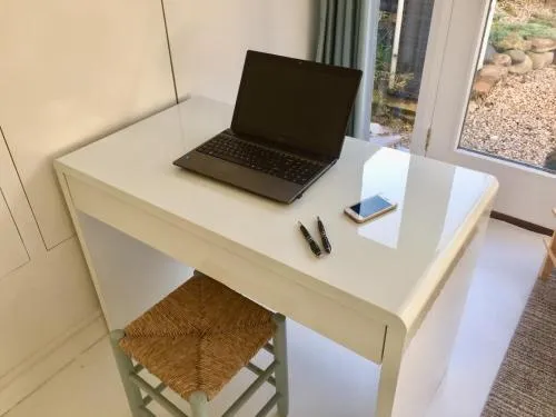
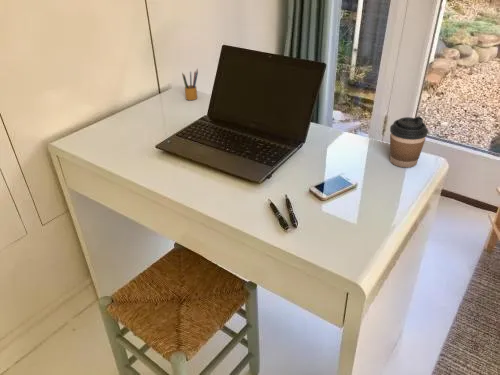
+ coffee cup (407, 140)
+ pencil box (190, 84)
